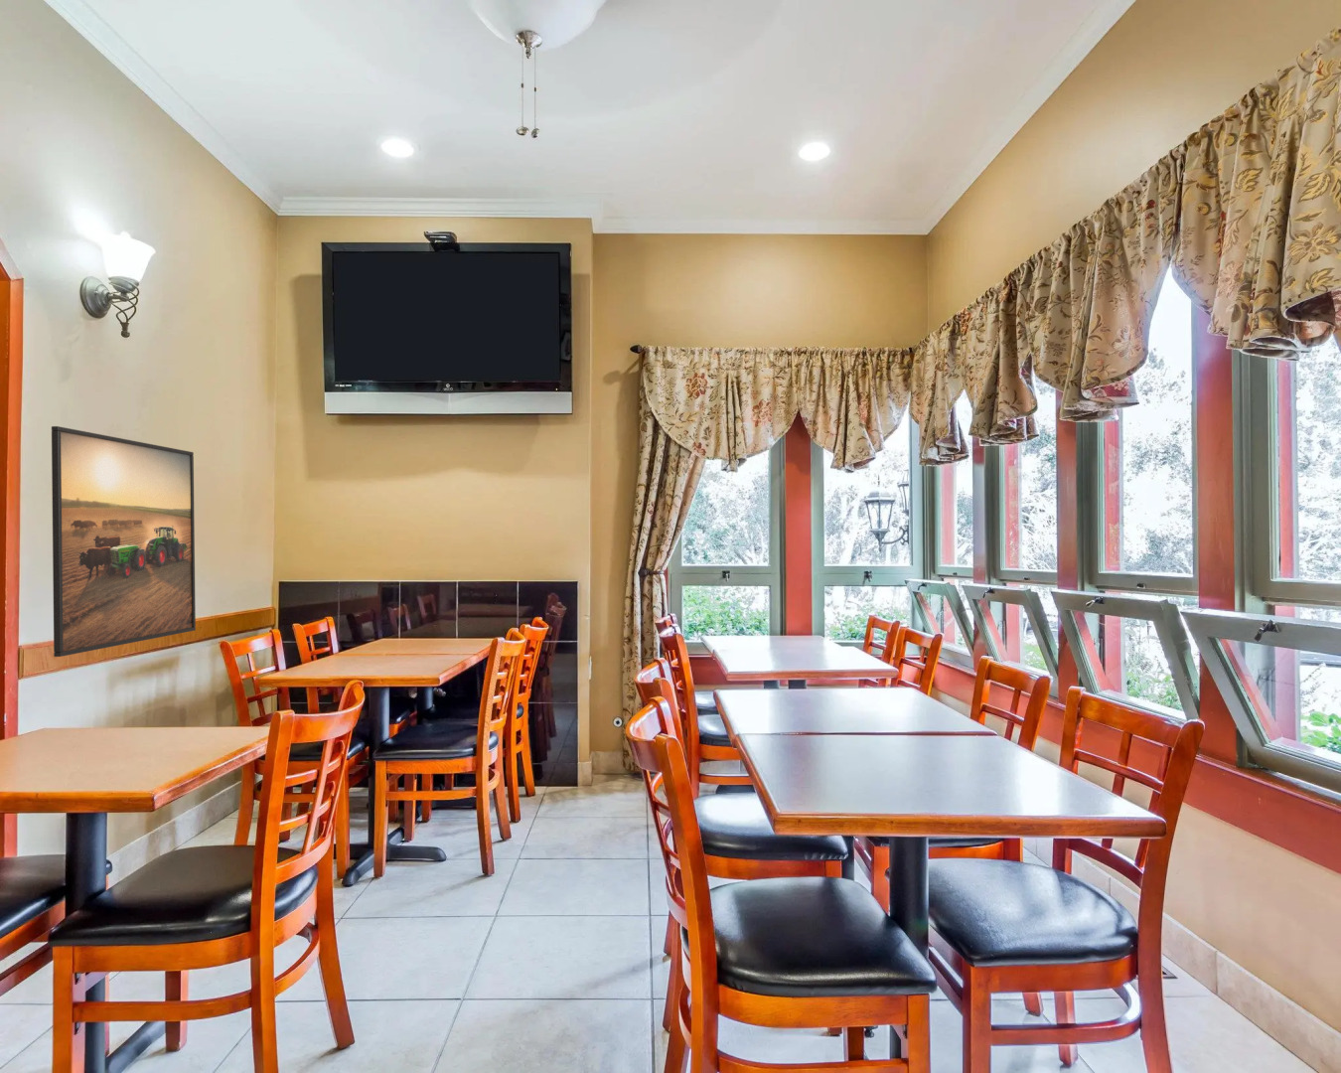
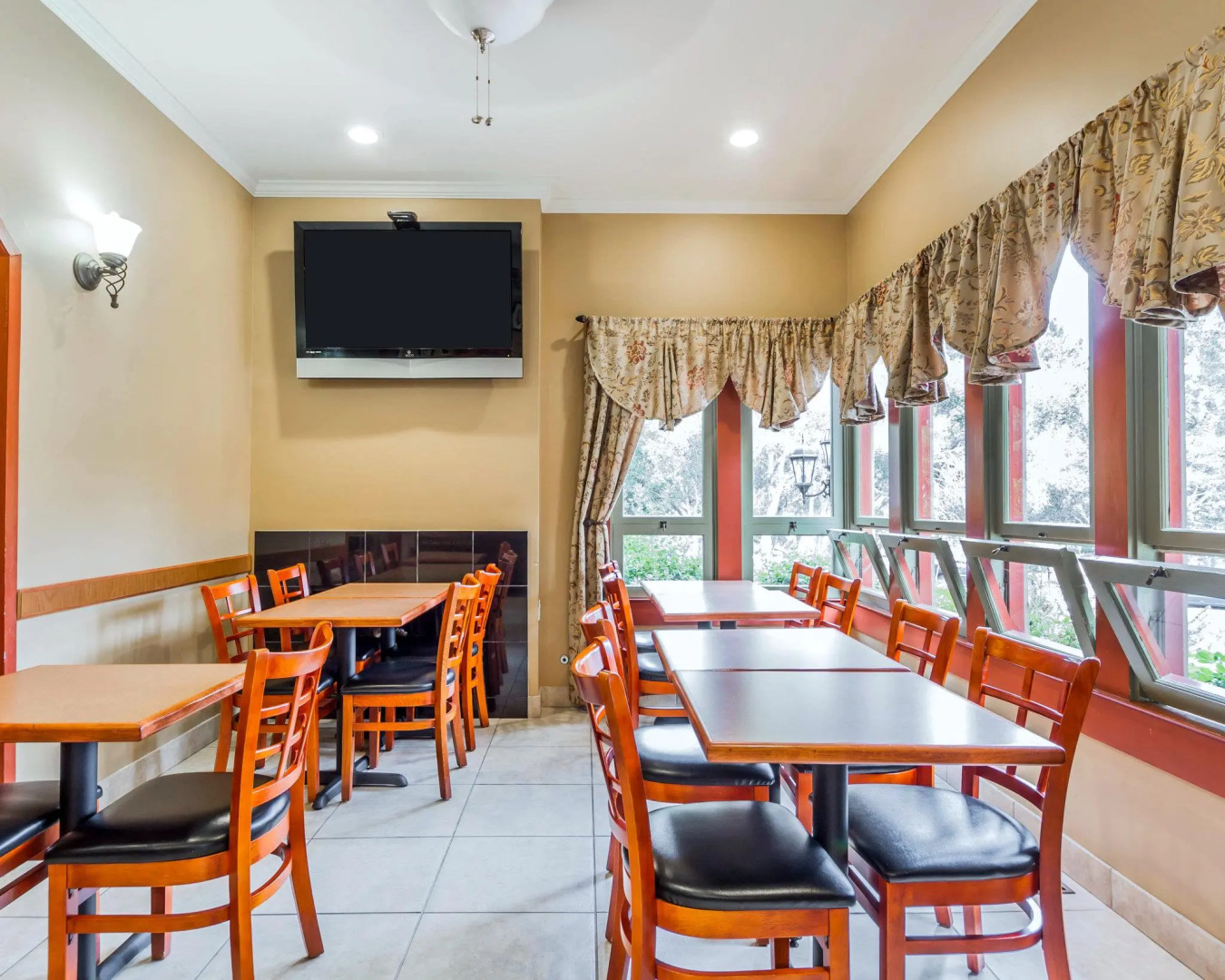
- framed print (132, 541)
